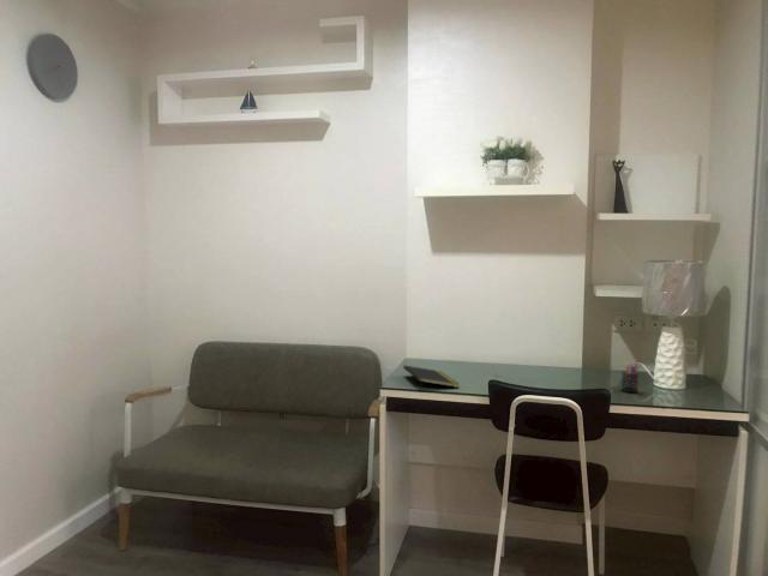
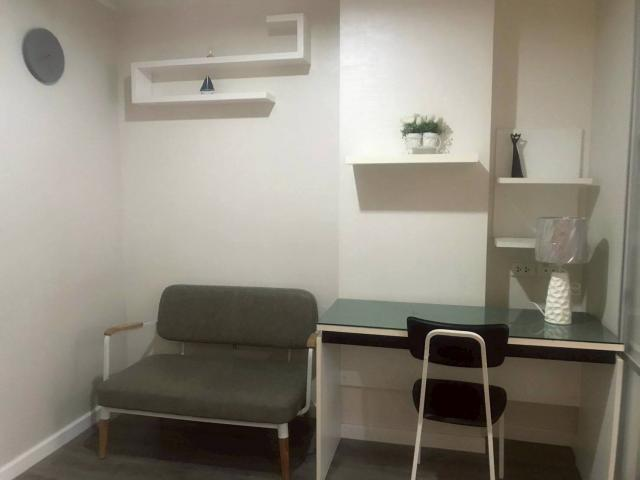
- notepad (430, 376)
- pen holder (632, 374)
